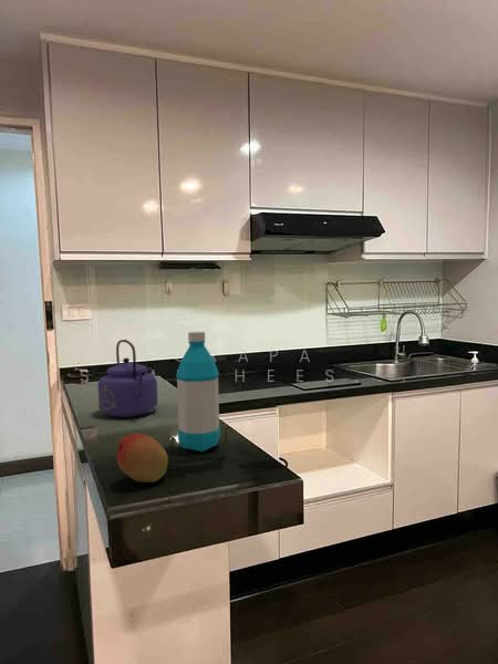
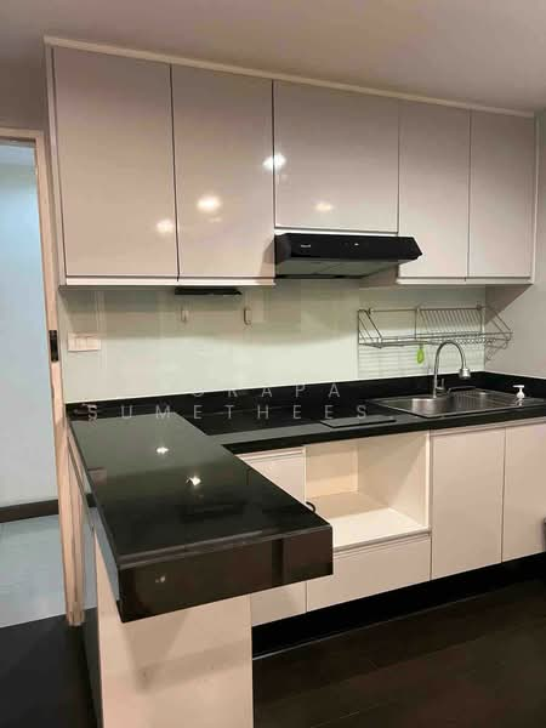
- water bottle (198, 390)
- kettle (129, 377)
- fruit (141, 457)
